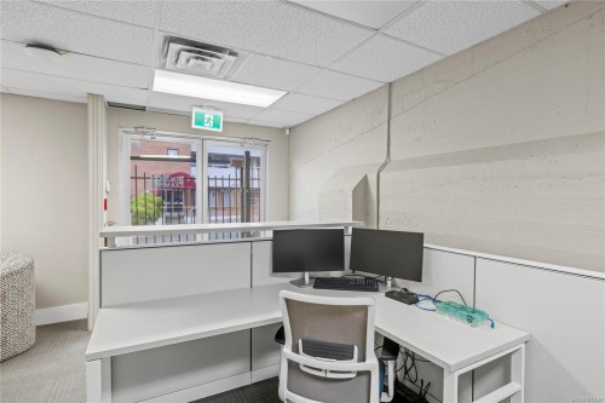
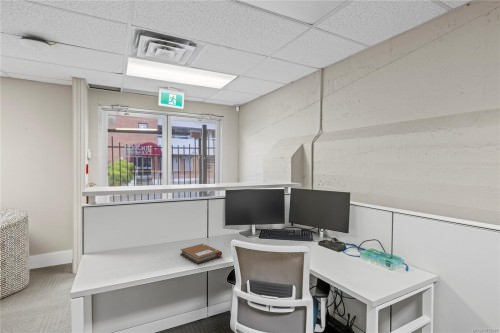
+ notebook (201, 252)
